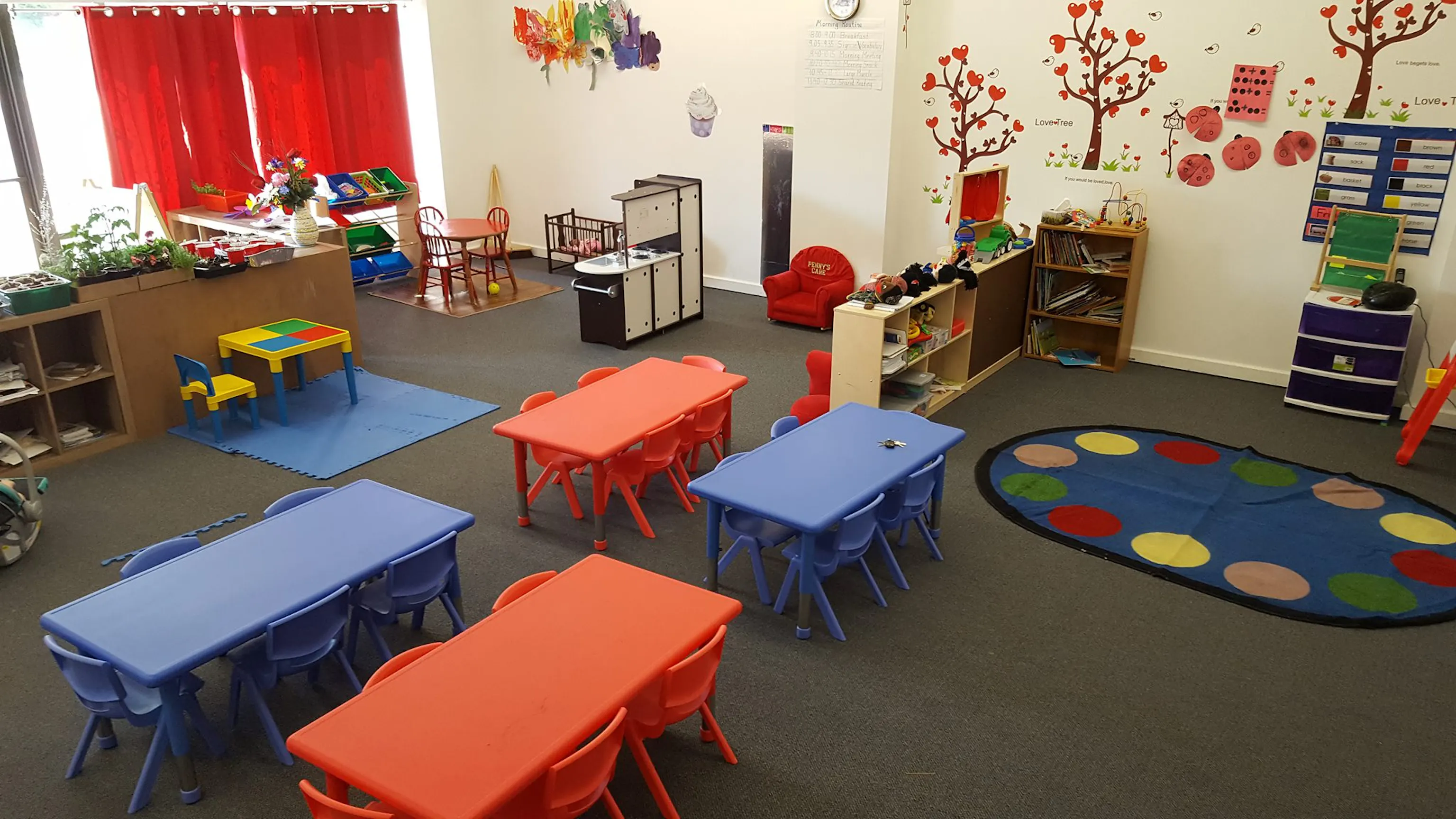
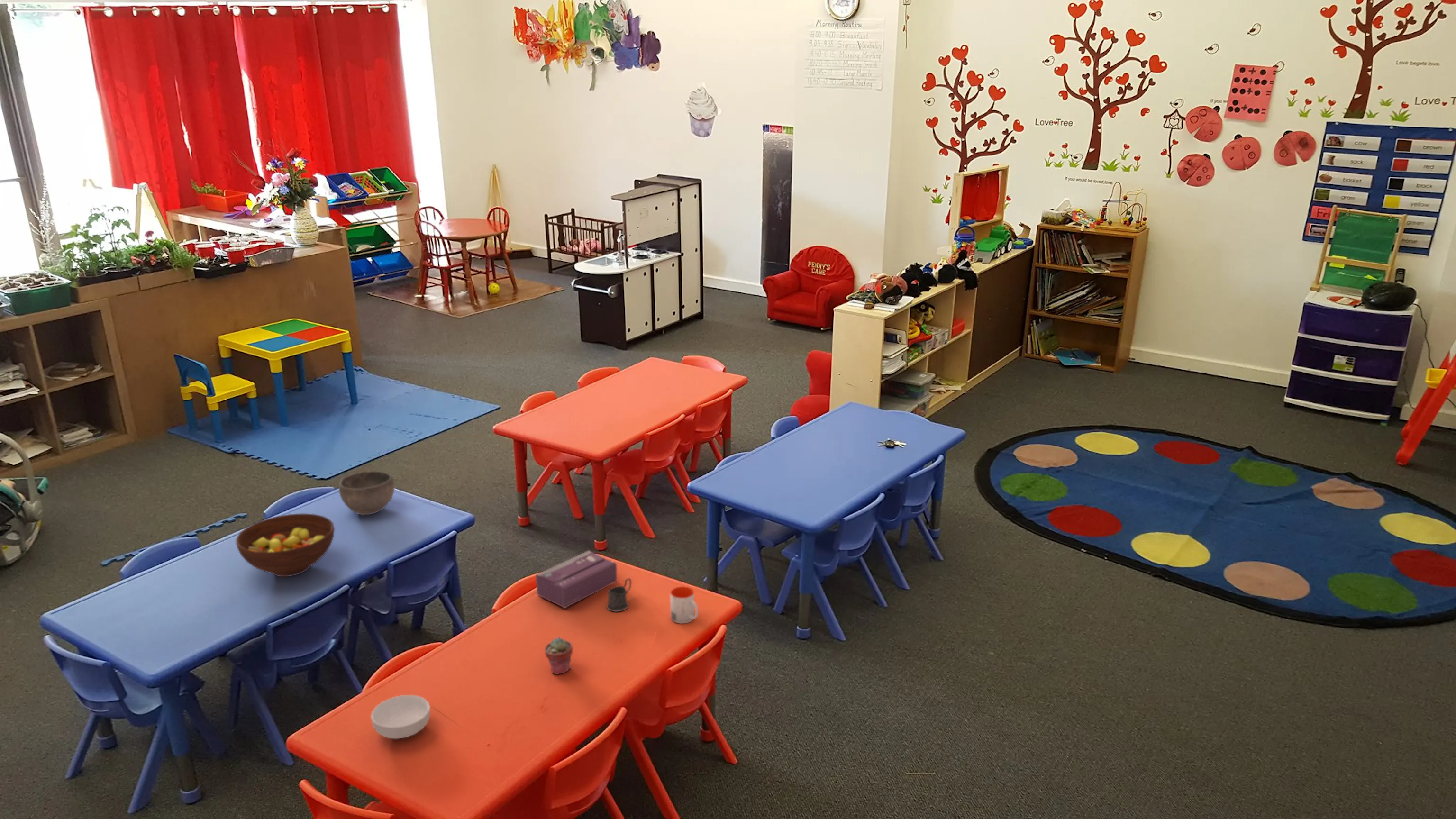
+ bowl (367, 495)
+ potted succulent (559, 654)
+ mug (620, 593)
+ tissue box (577, 578)
+ mug (686, 607)
+ cereal bowl (401, 720)
+ fruit bowl (288, 551)
